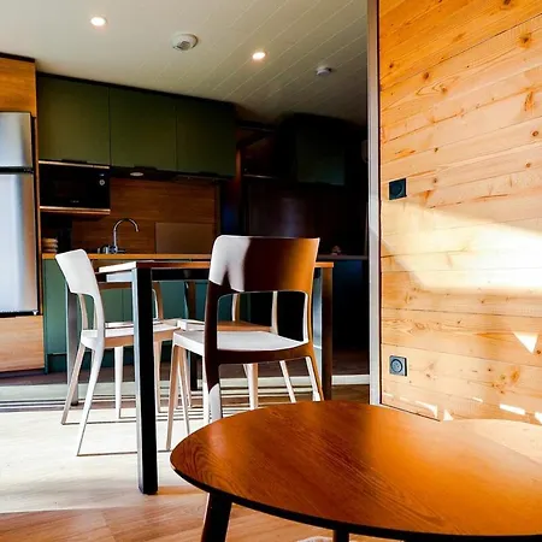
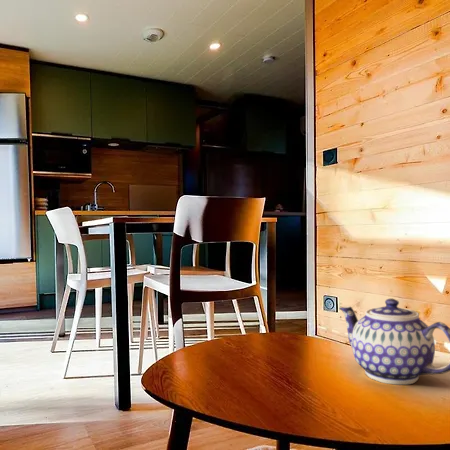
+ teapot (391, 336)
